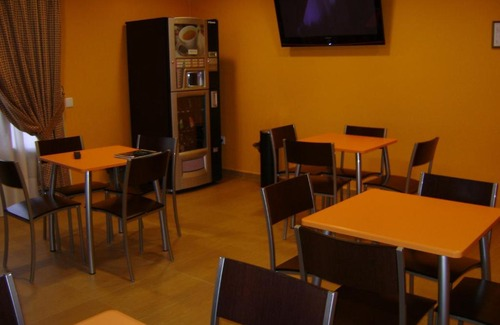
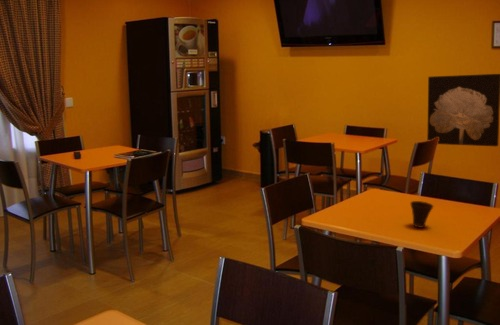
+ cup (421, 215)
+ wall art (462, 110)
